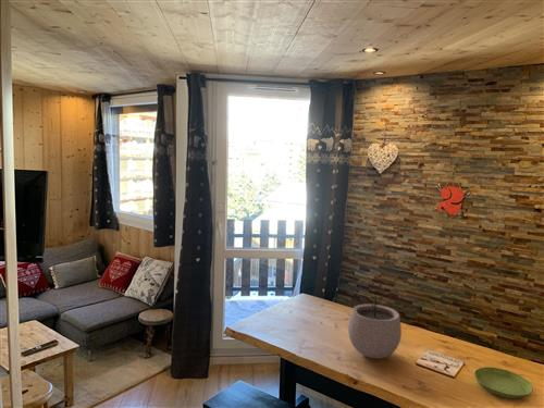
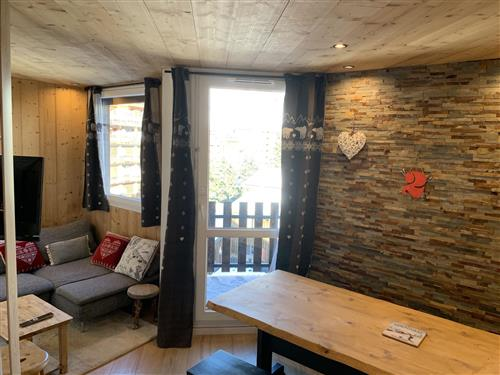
- plant pot (374, 323)
- saucer (502, 383)
